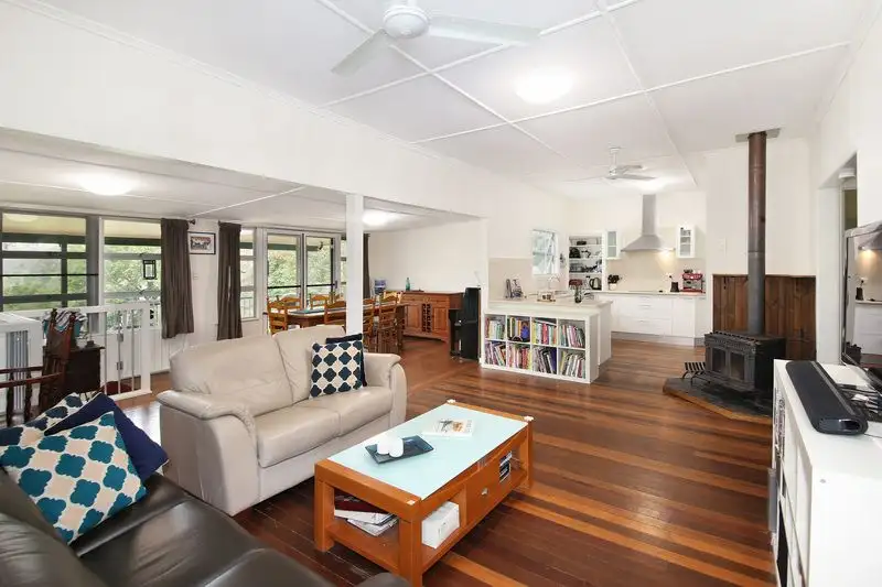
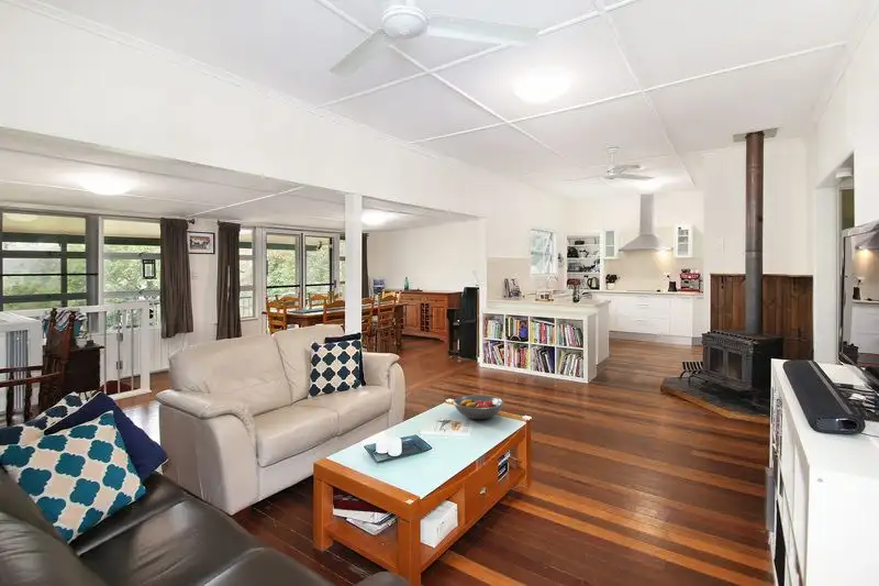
+ fruit bowl (478, 406)
